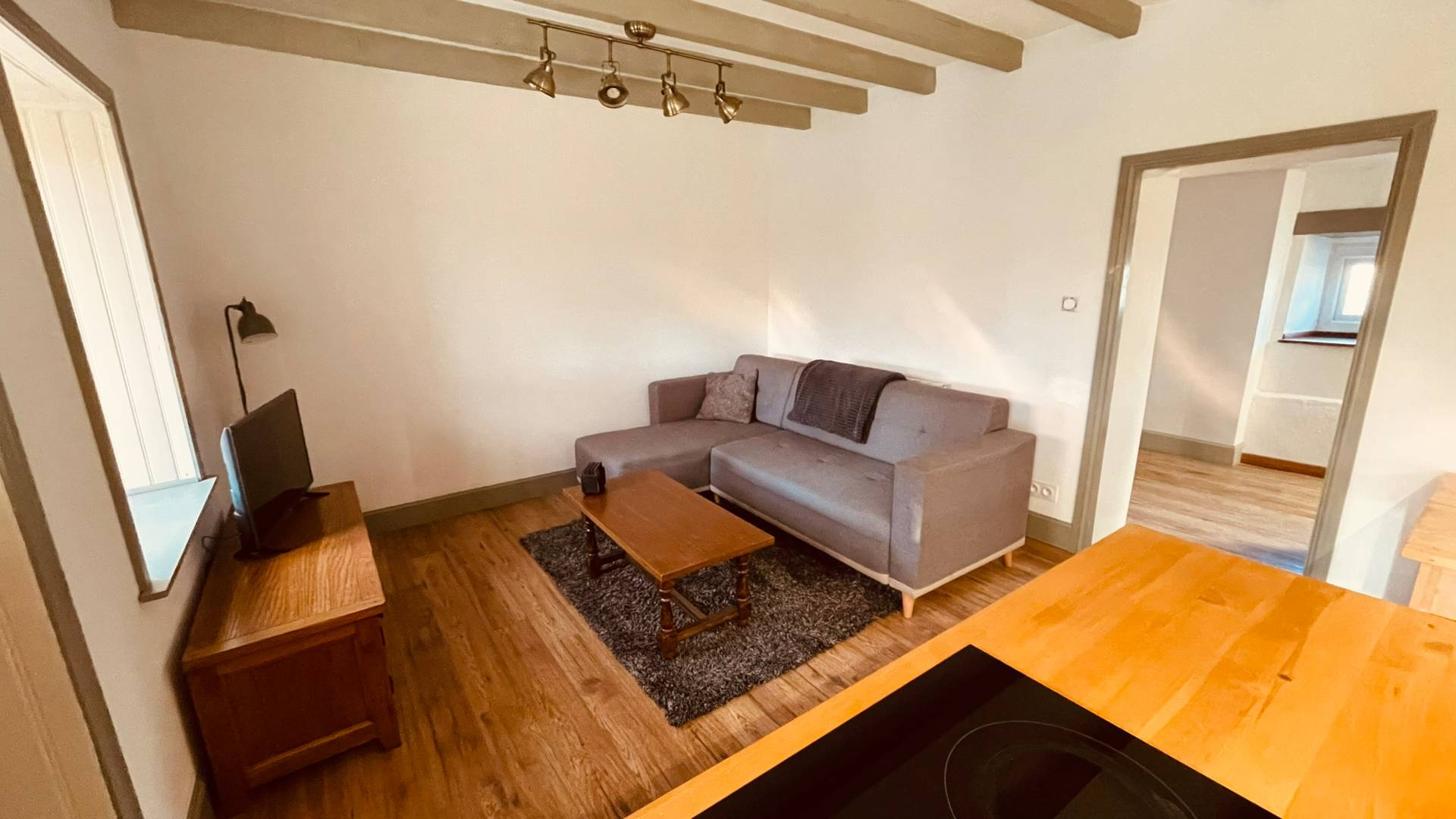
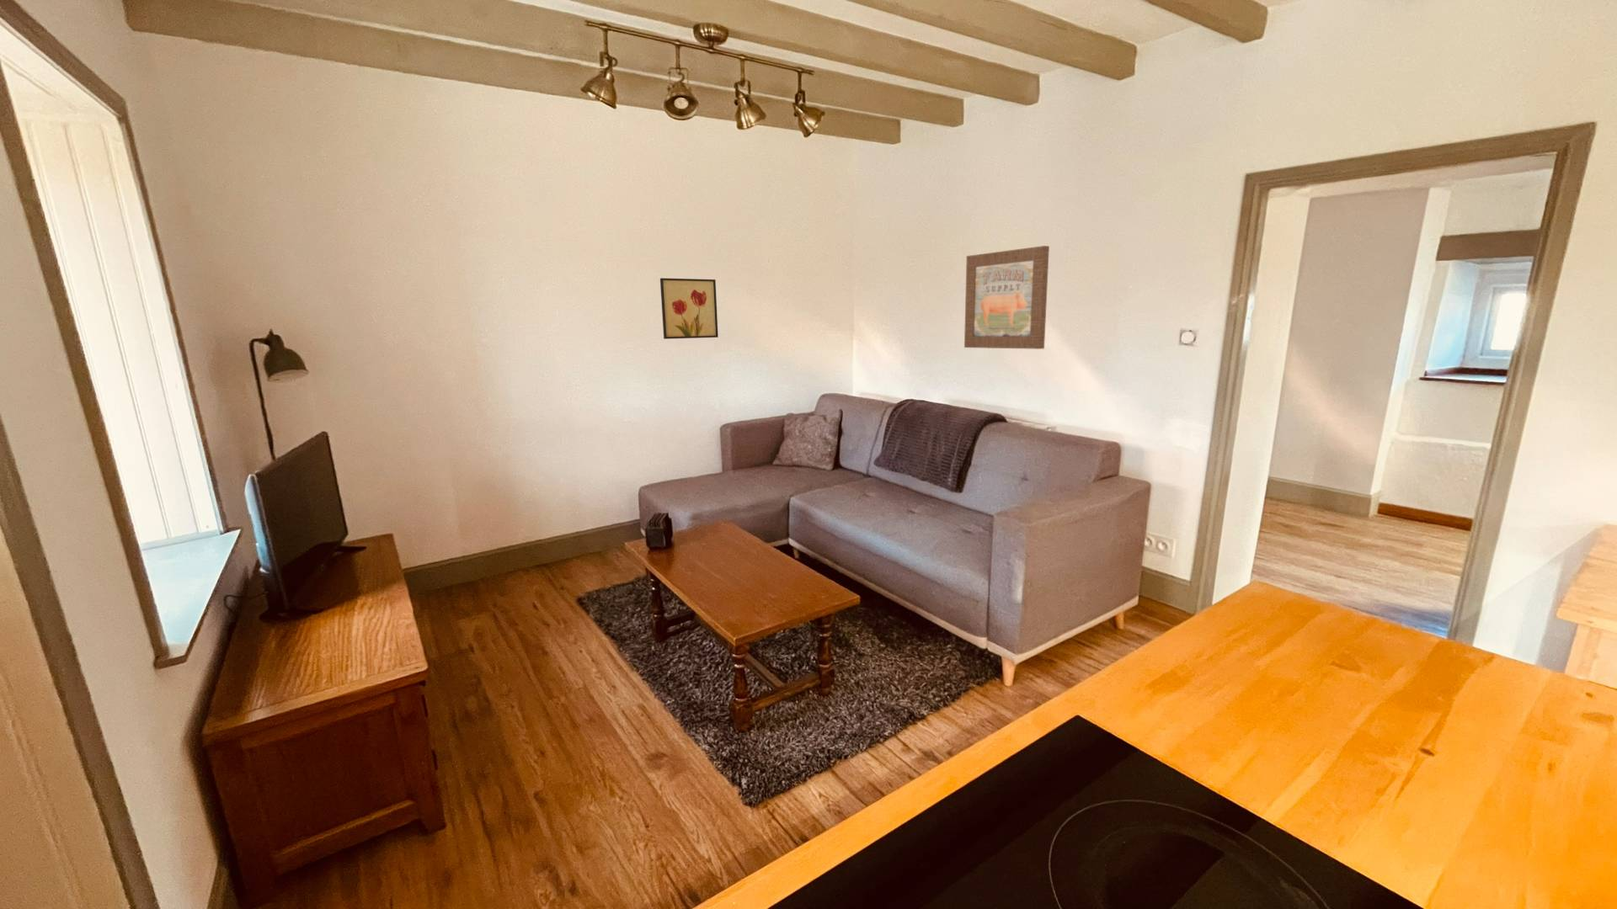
+ wall art (1003, 300)
+ wall art (689, 309)
